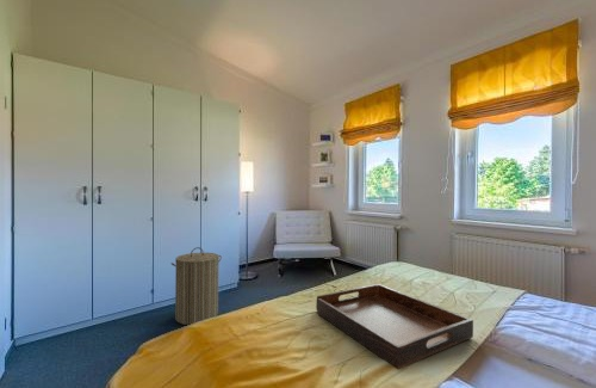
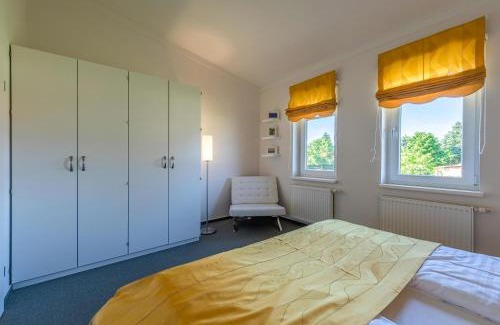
- laundry hamper (197, 281)
- serving tray (385, 314)
